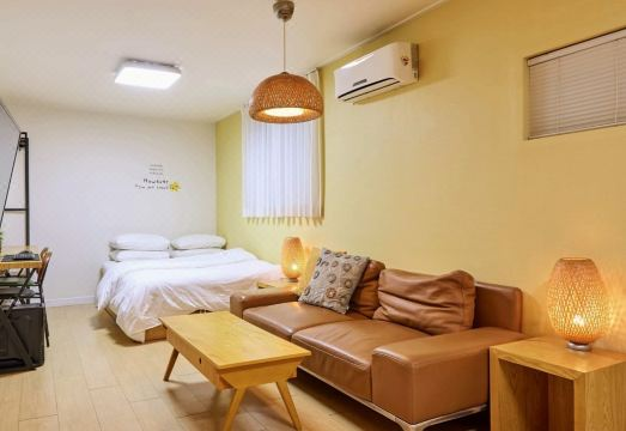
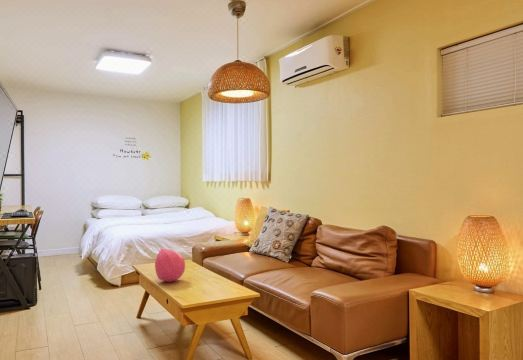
+ decorative ball (170, 265)
